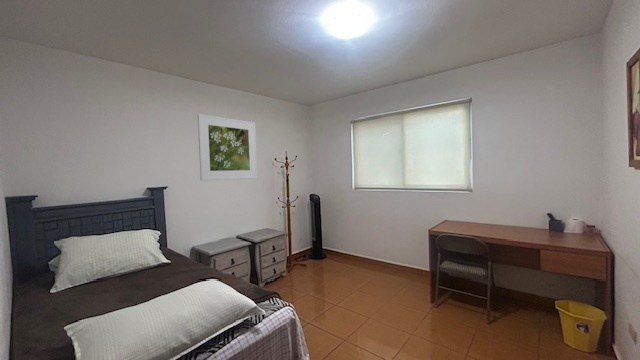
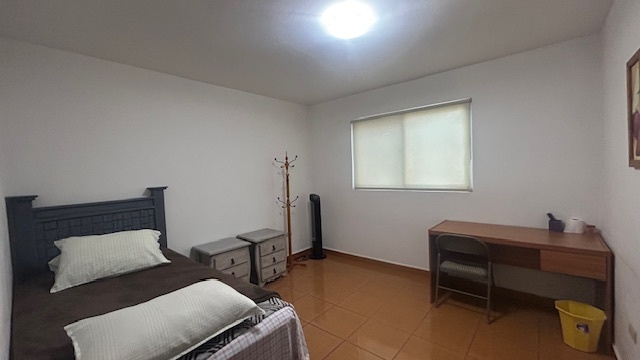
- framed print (230, 149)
